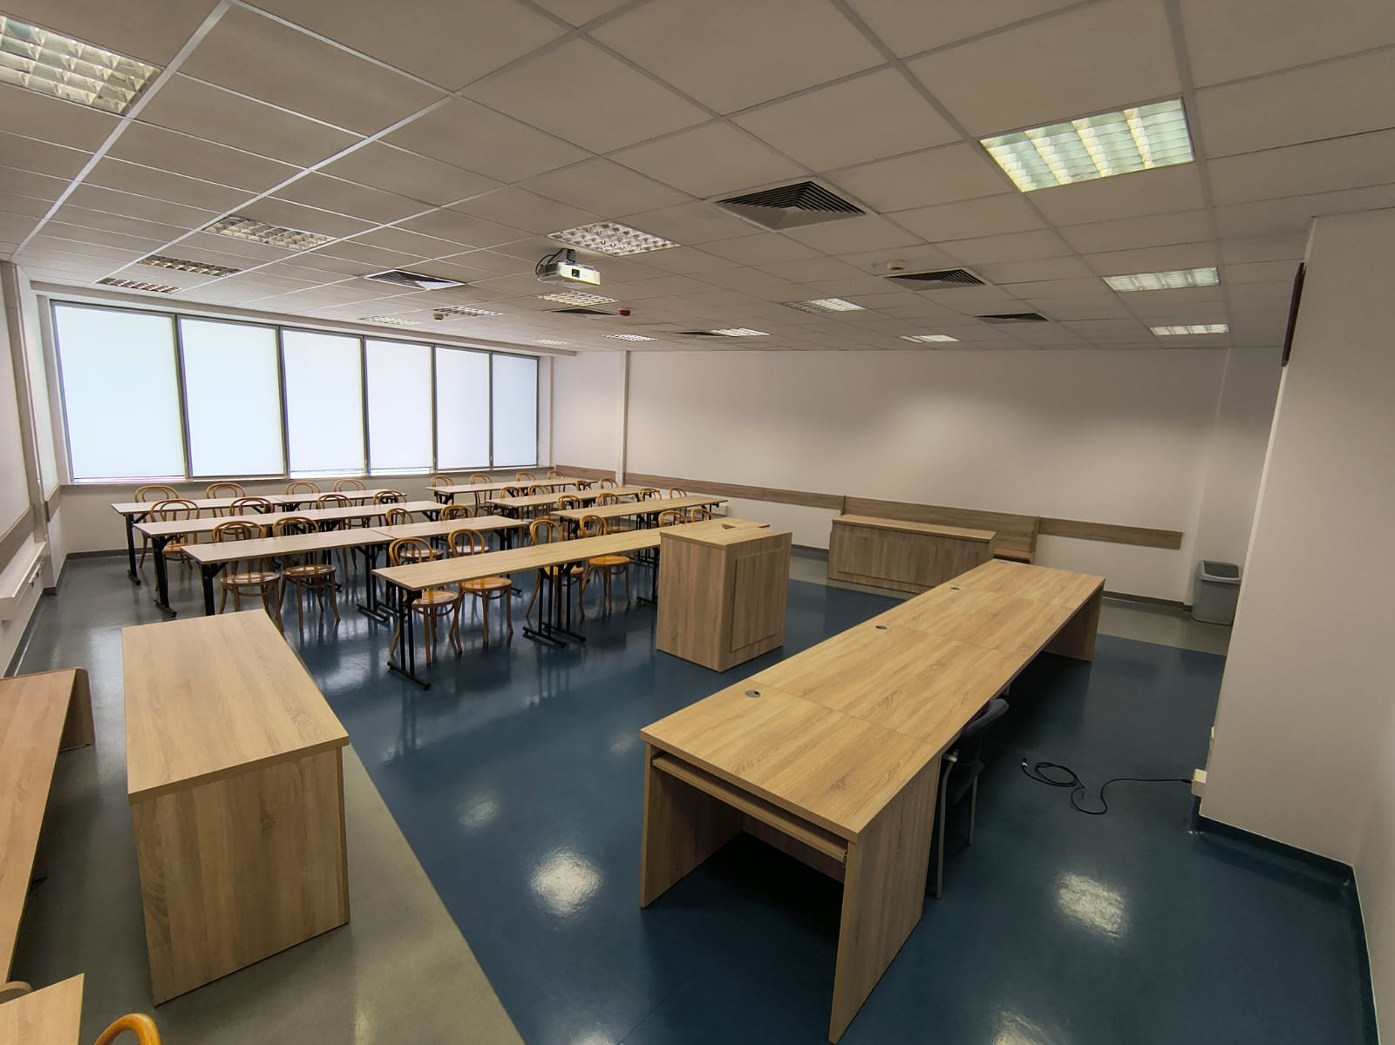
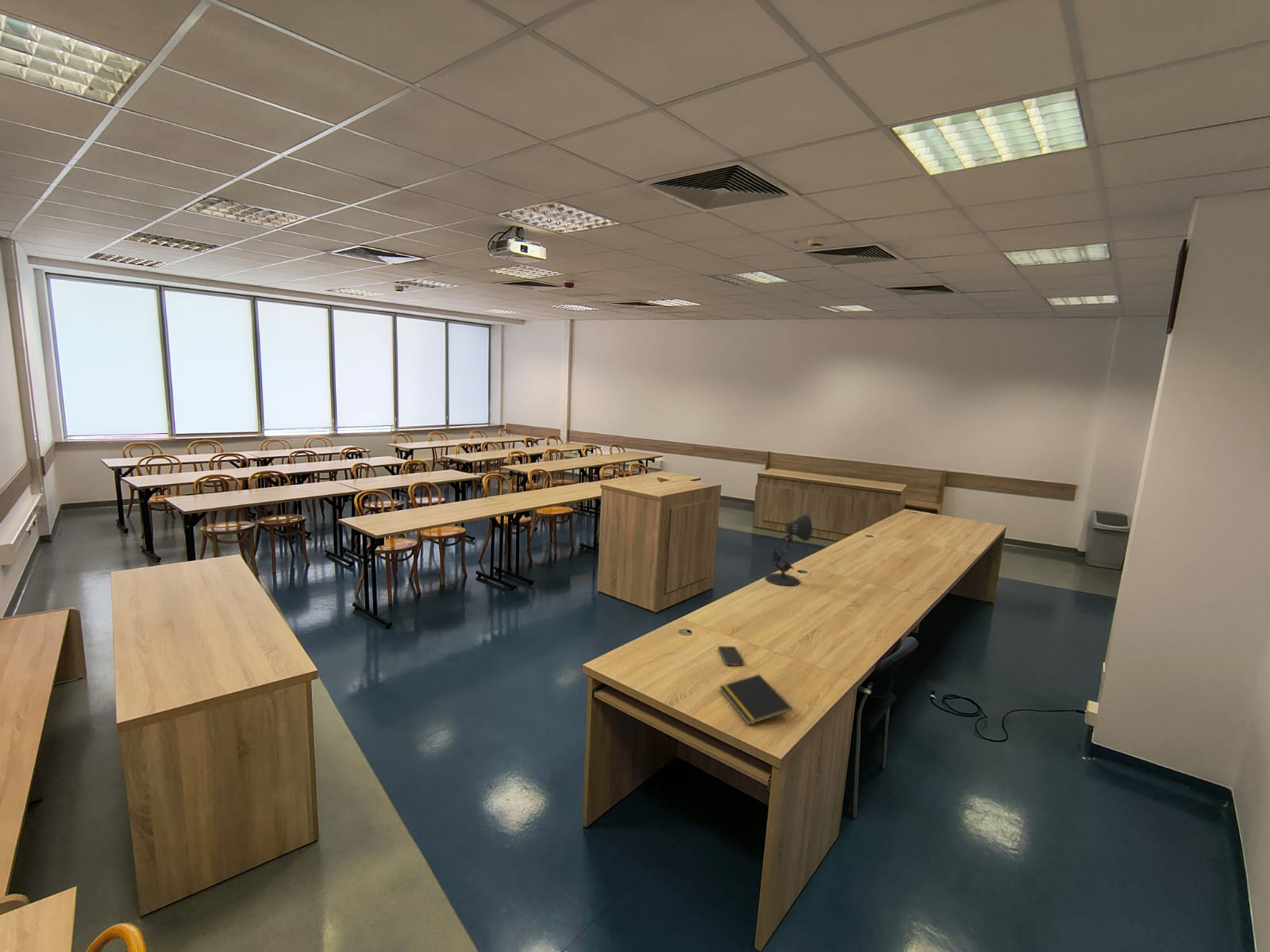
+ notepad (754, 697)
+ desk lamp (787, 547)
+ smartphone (730, 655)
